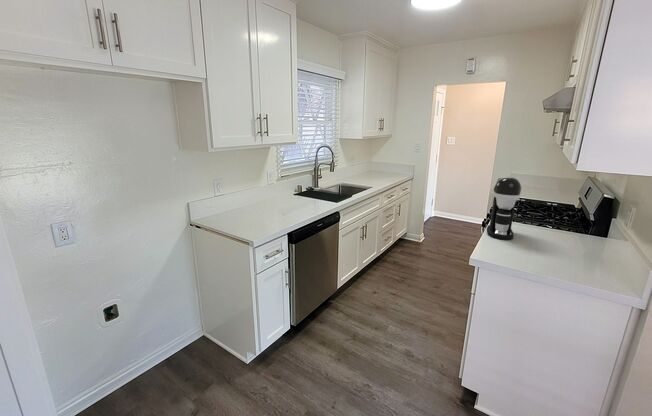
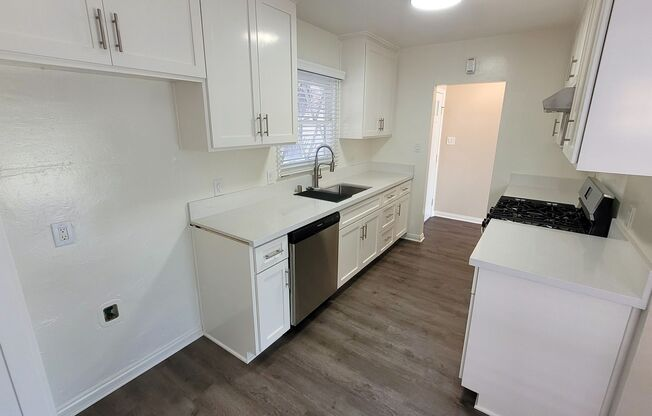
- coffee maker (503, 205)
